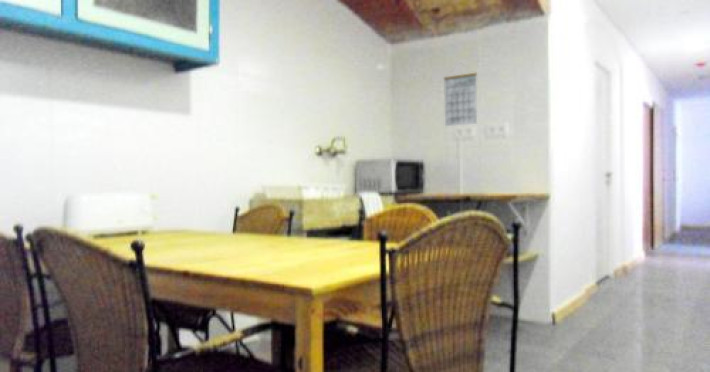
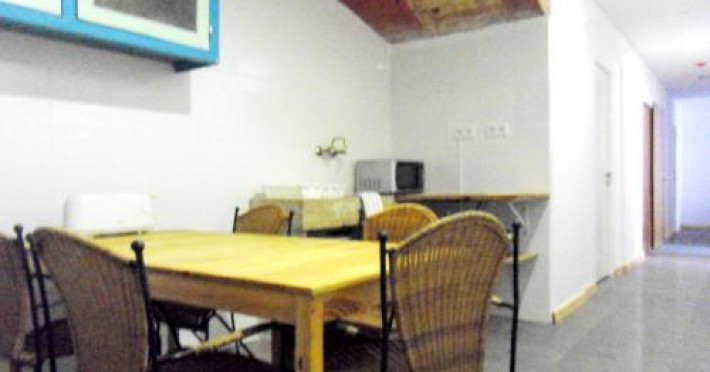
- calendar (460, 93)
